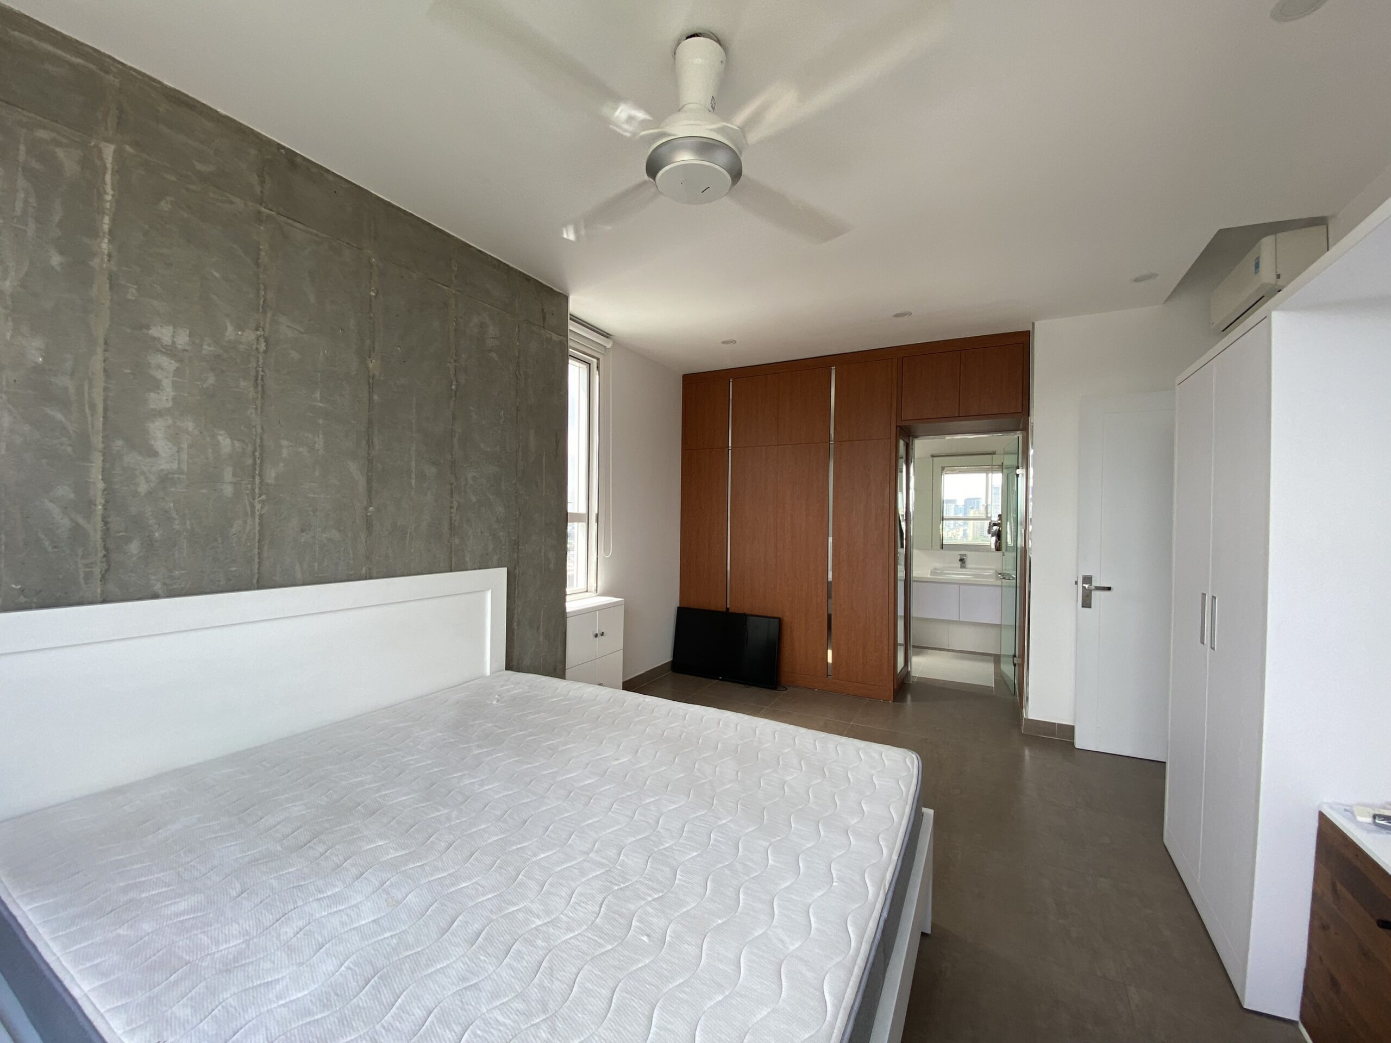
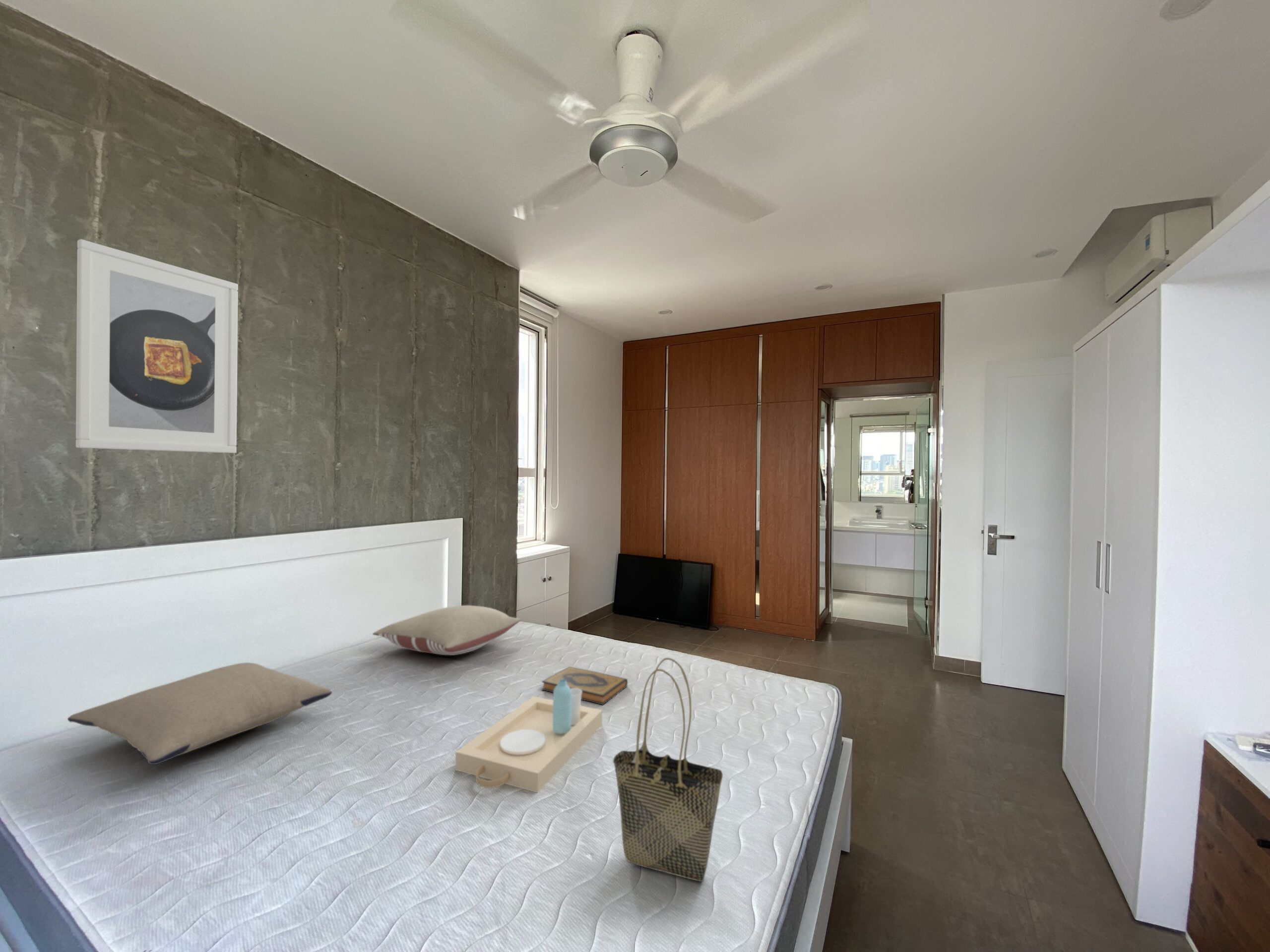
+ hardback book (585, 684)
+ serving tray (535, 715)
+ tote bag (666, 767)
+ pillow (449, 627)
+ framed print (165, 357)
+ pillow (209, 706)
